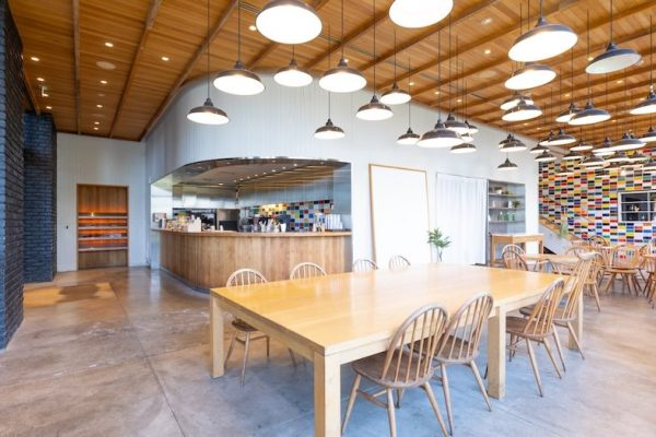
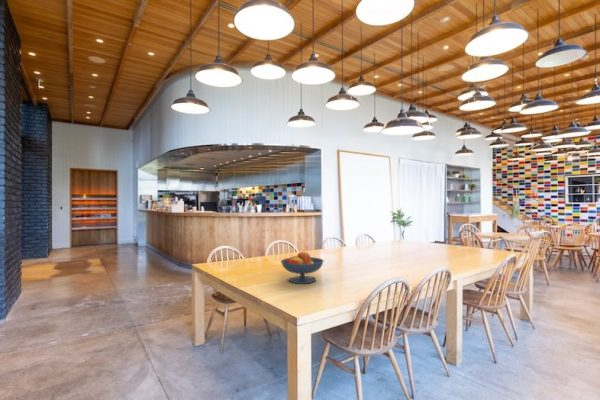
+ fruit bowl (302, 266)
